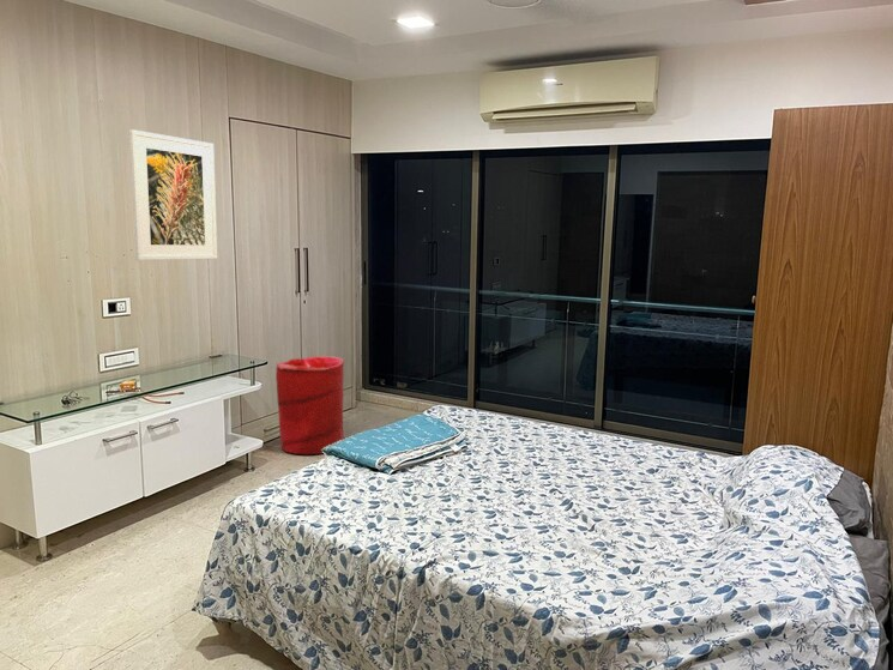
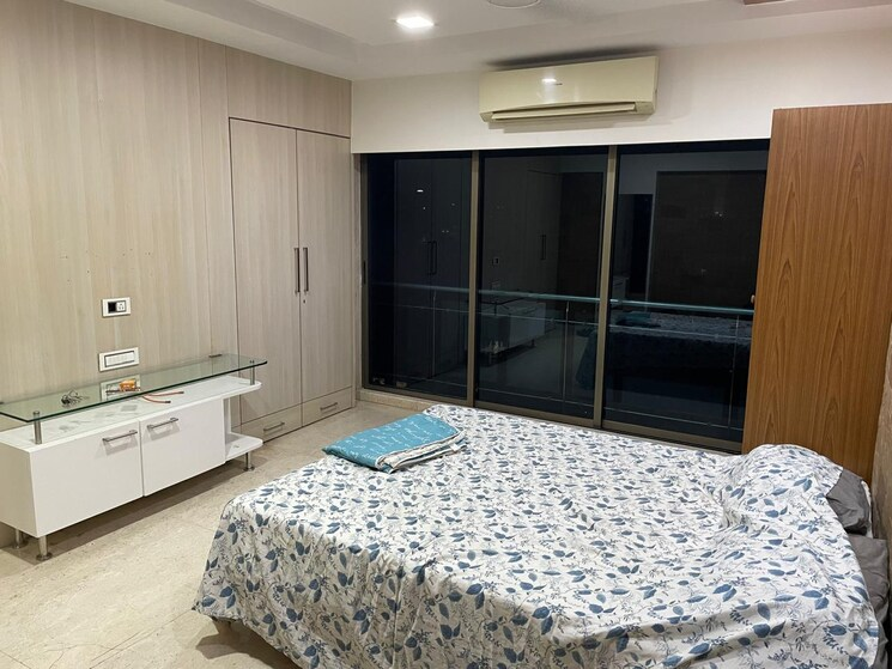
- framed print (176, 199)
- laundry hamper (310, 402)
